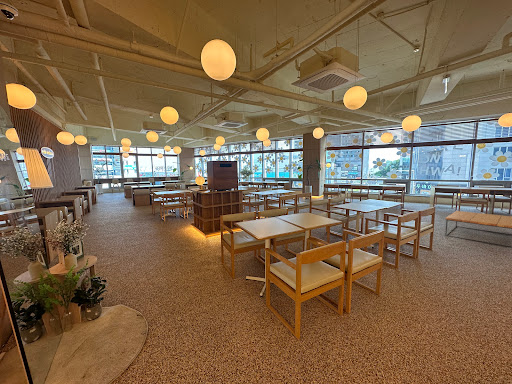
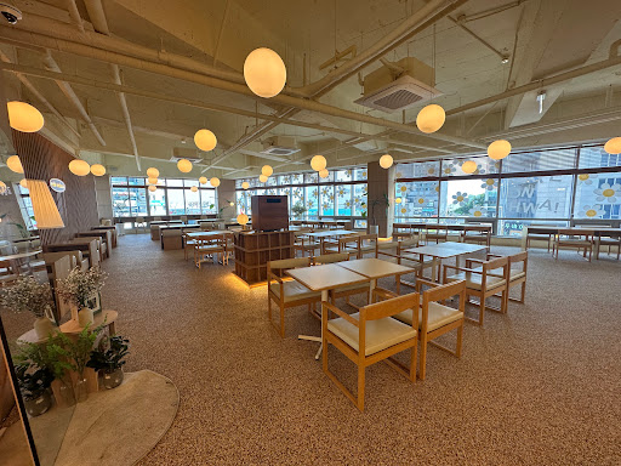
- table (487, 225)
